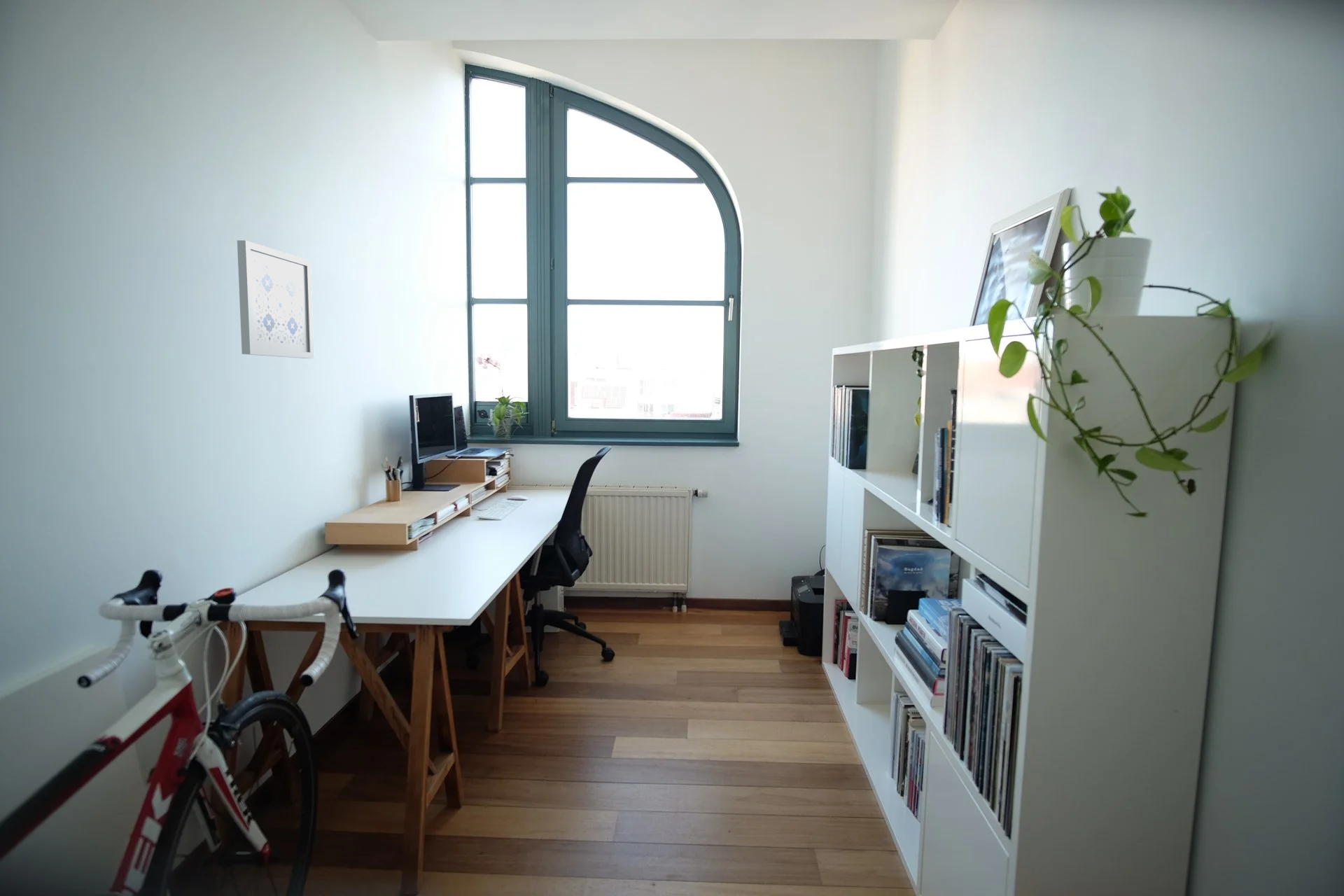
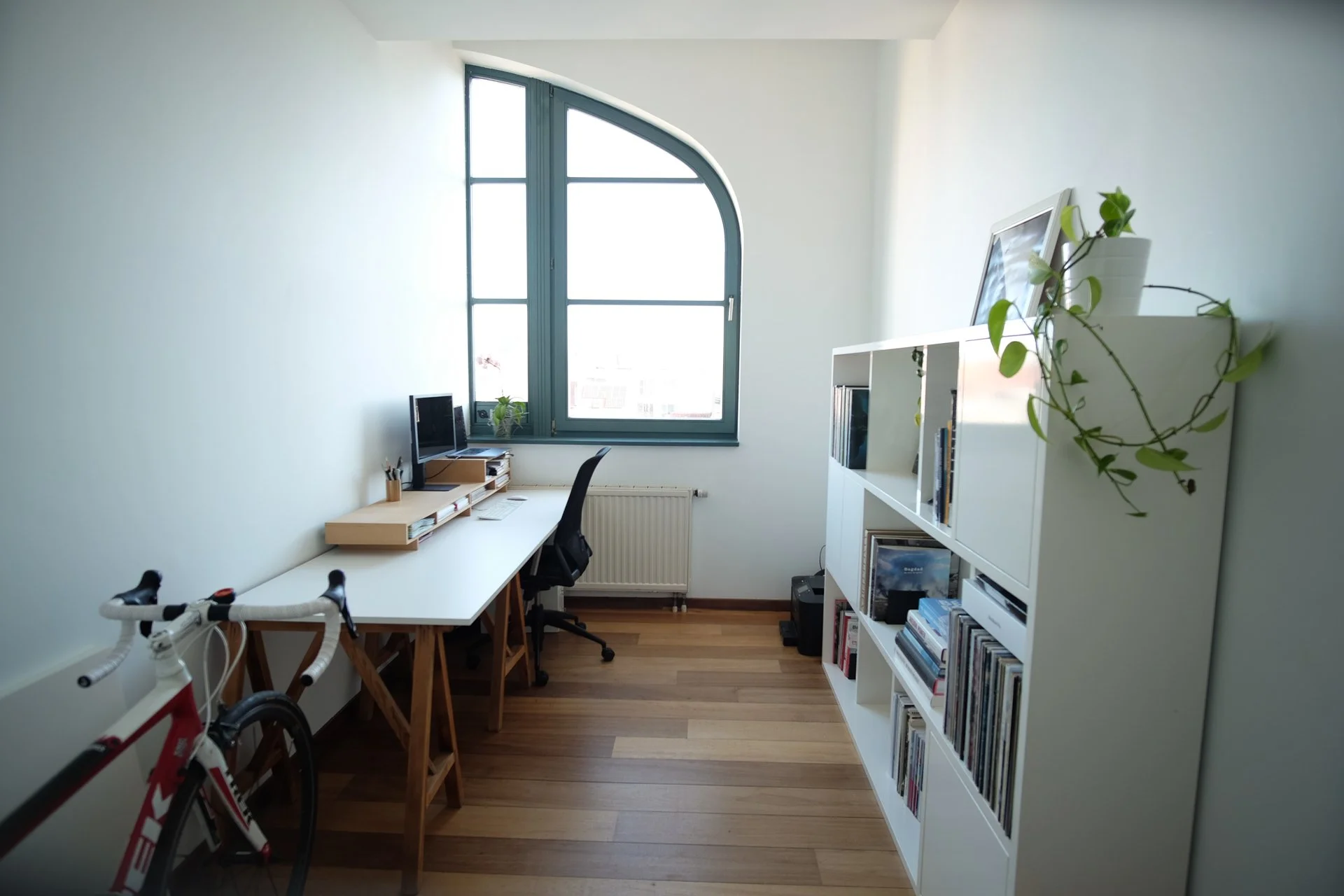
- wall art (279, 304)
